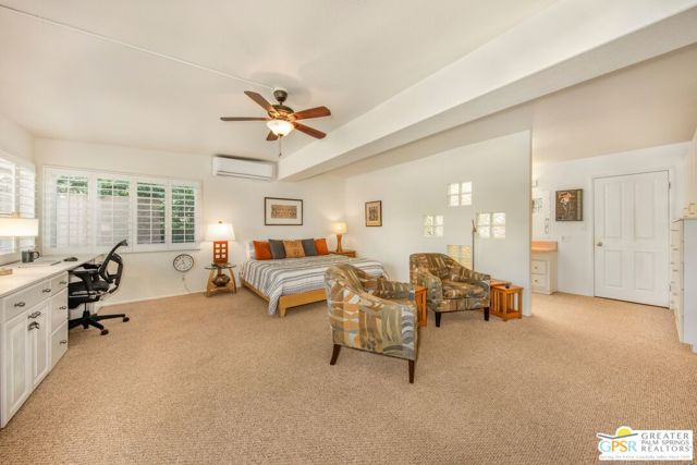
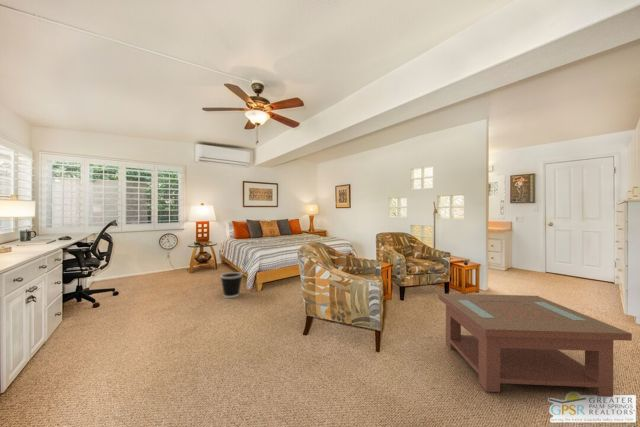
+ coffee table (515, 337)
+ wastebasket (231, 285)
